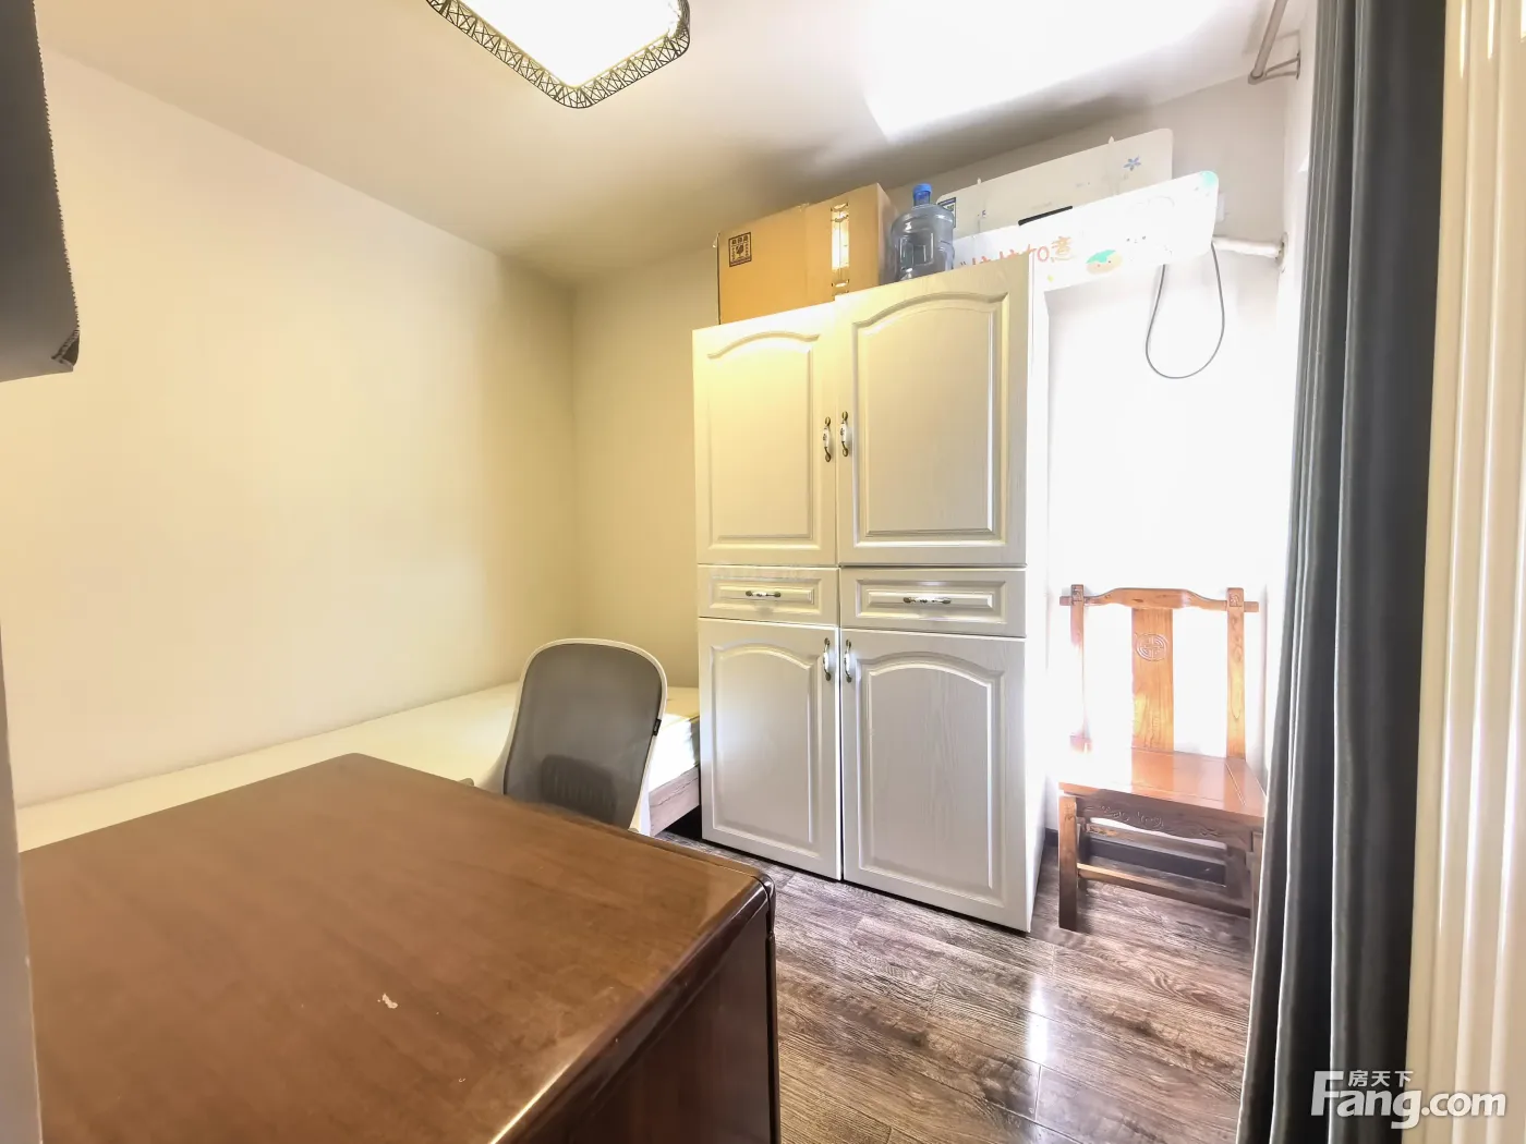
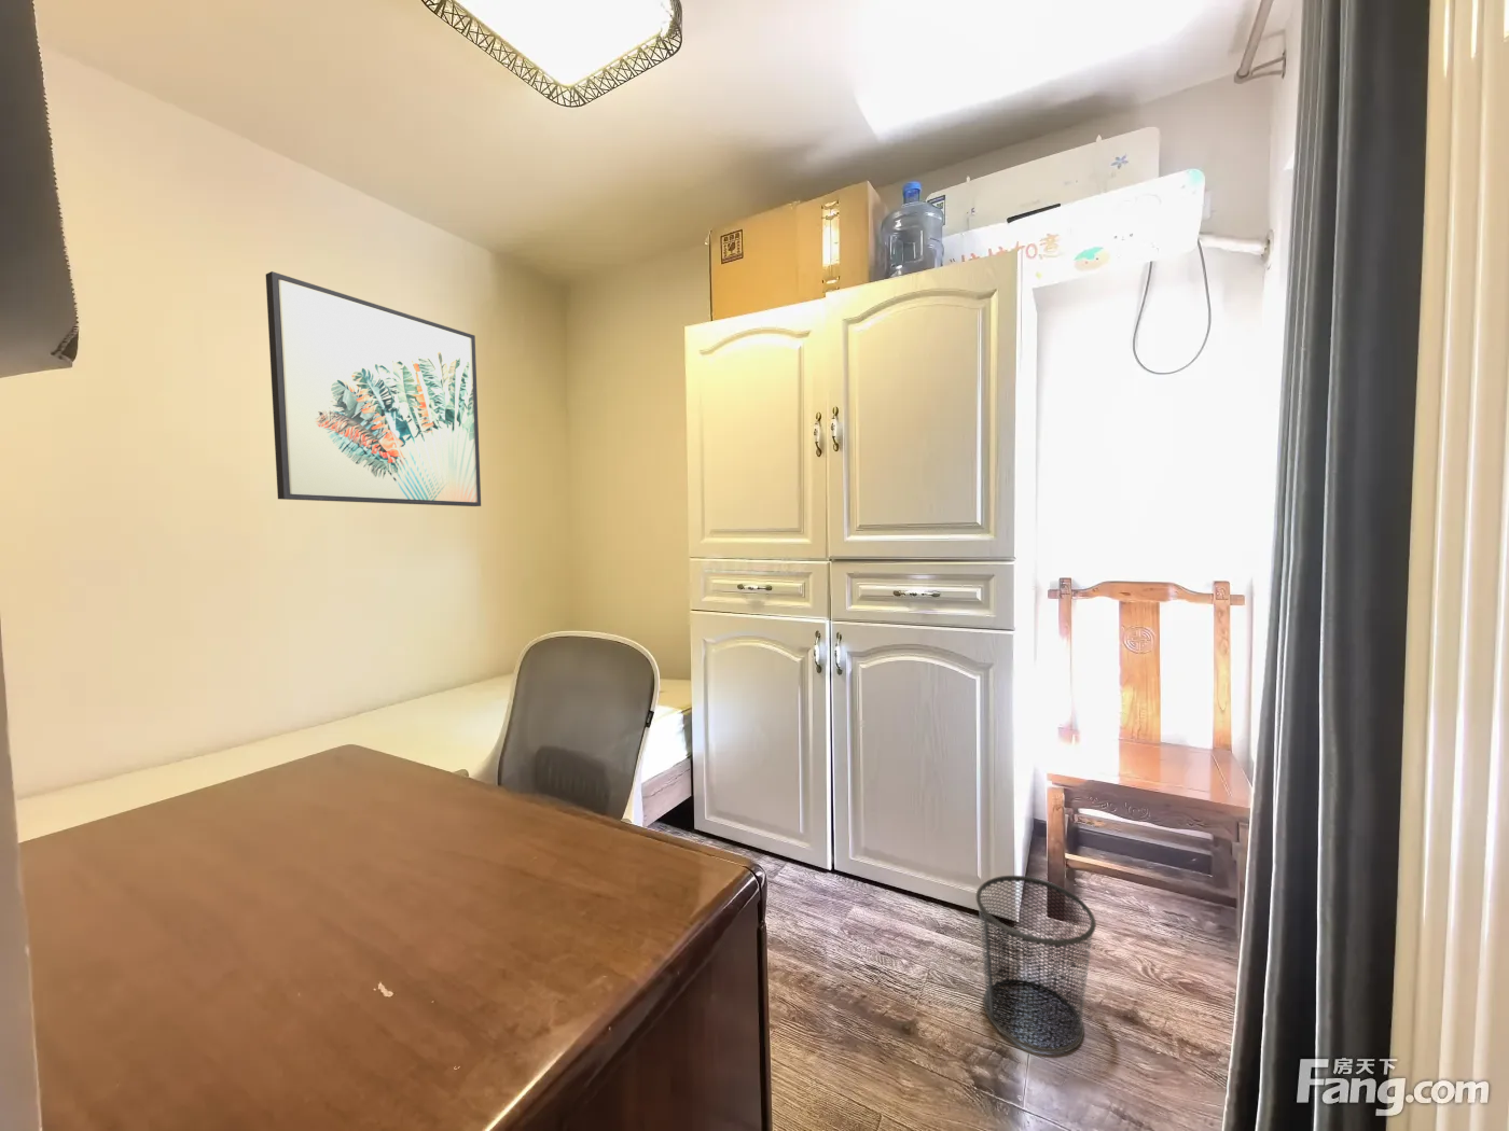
+ waste bin (1031, 960)
+ wall art (389, 406)
